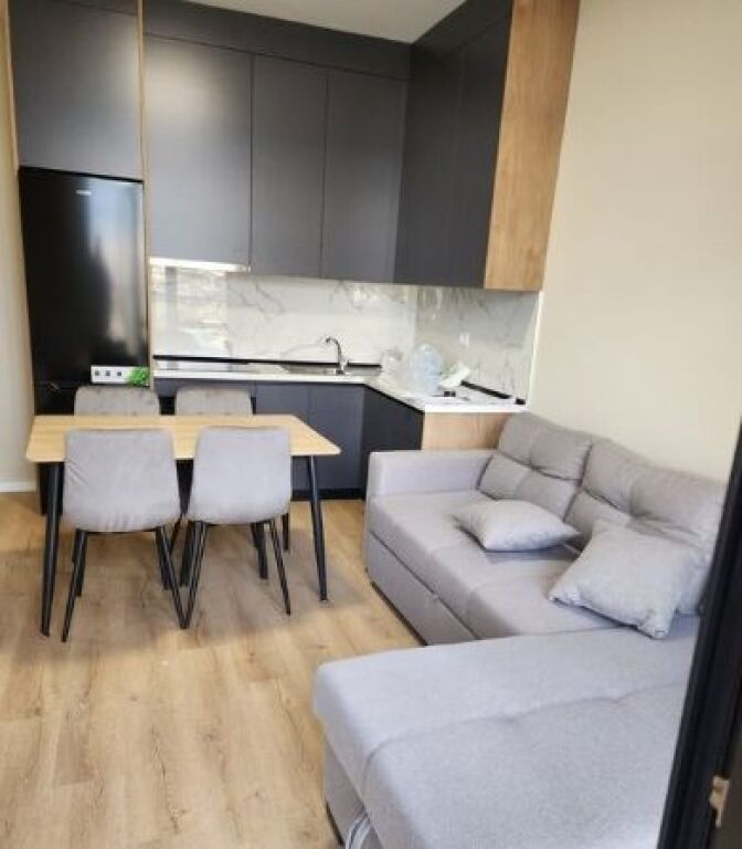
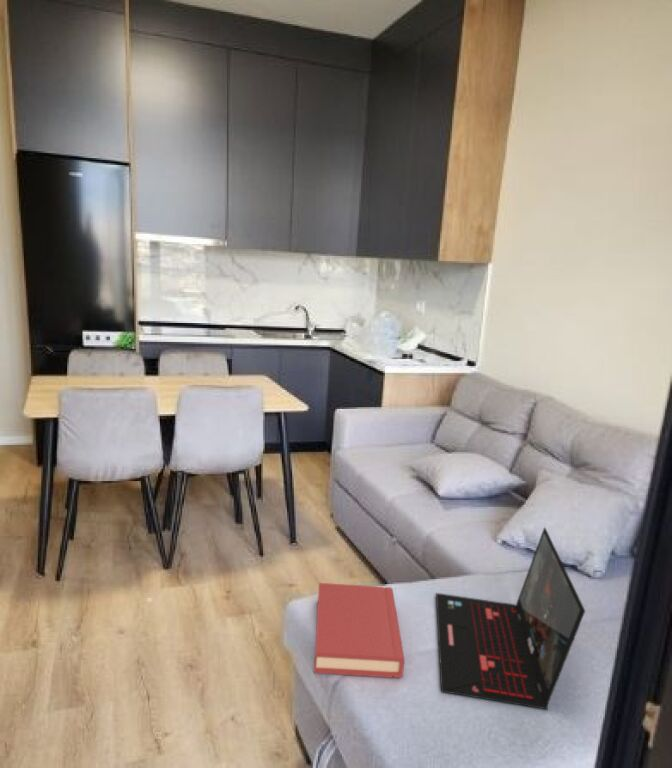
+ laptop (498, 602)
+ hardback book (357, 626)
